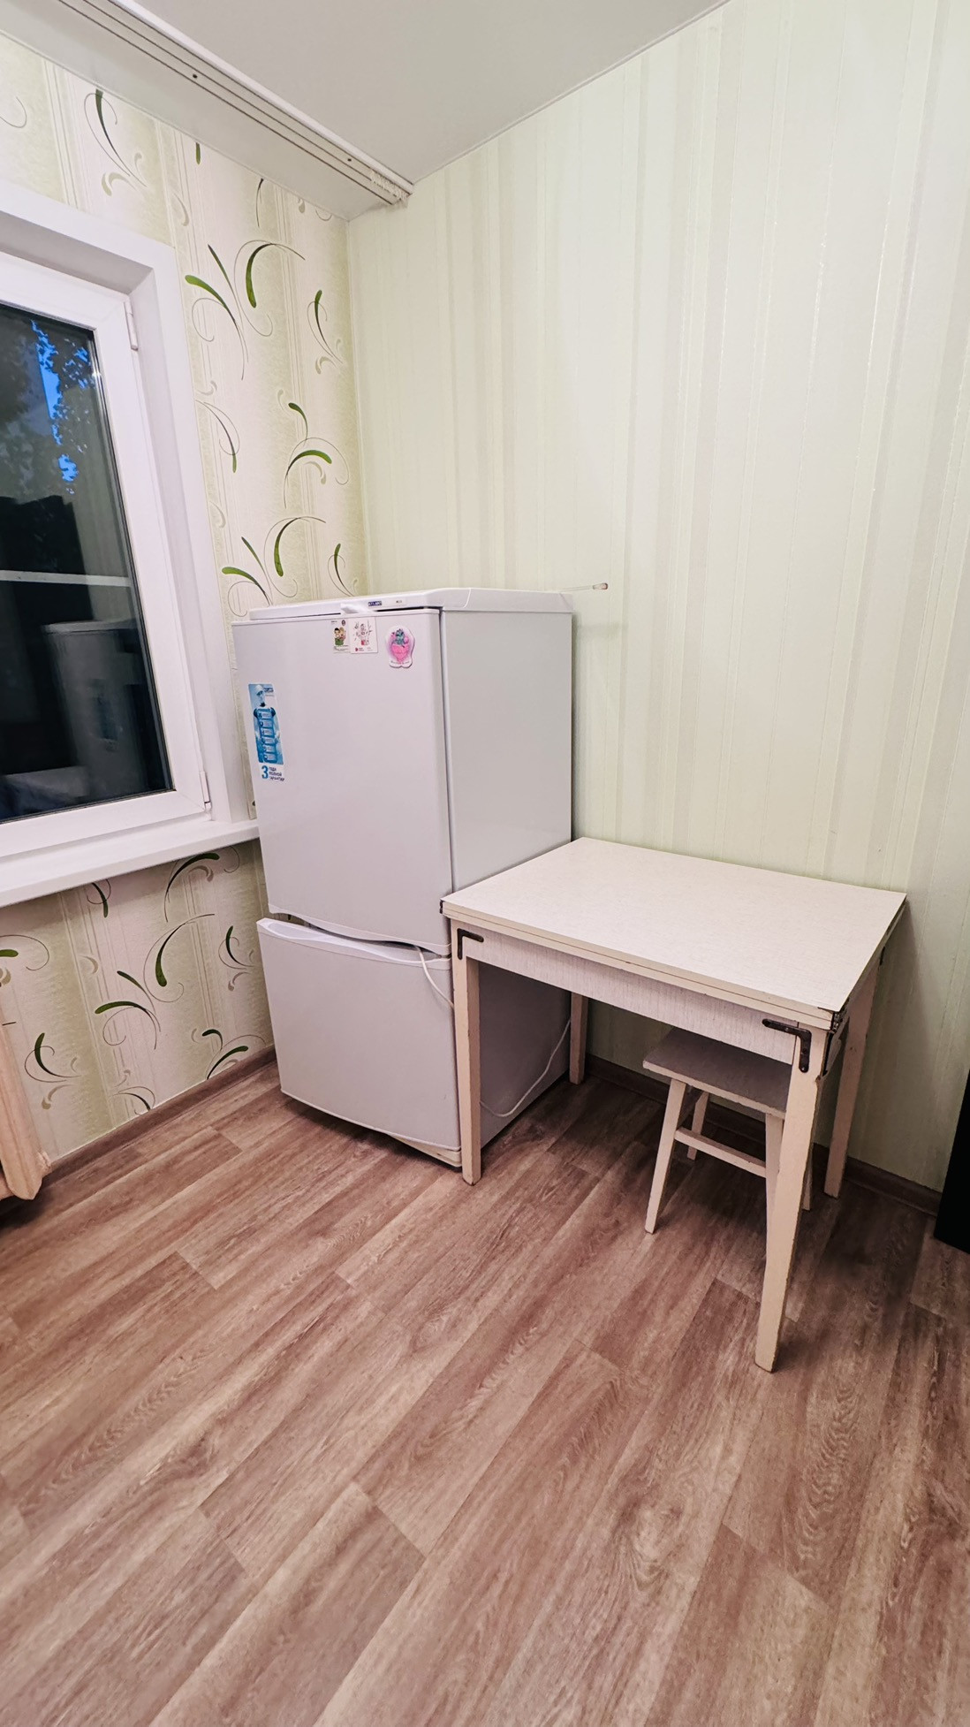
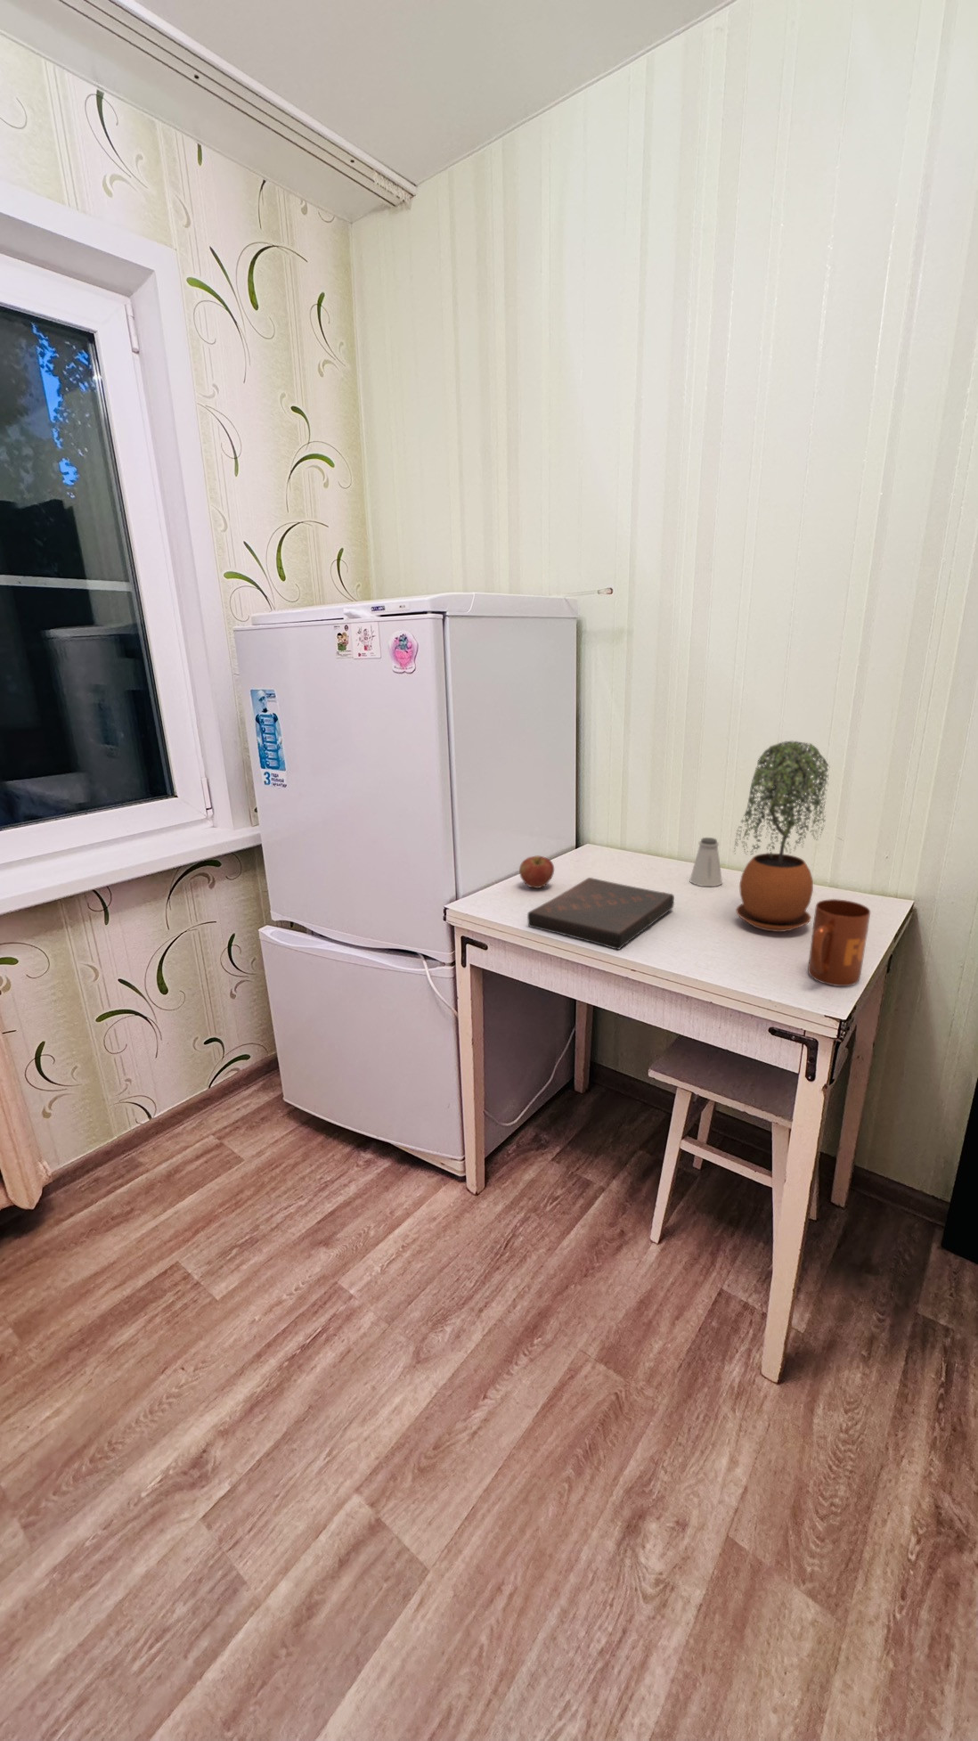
+ book (601, 910)
+ saltshaker (708, 860)
+ potted plant (777, 836)
+ apple (536, 870)
+ mug (831, 946)
